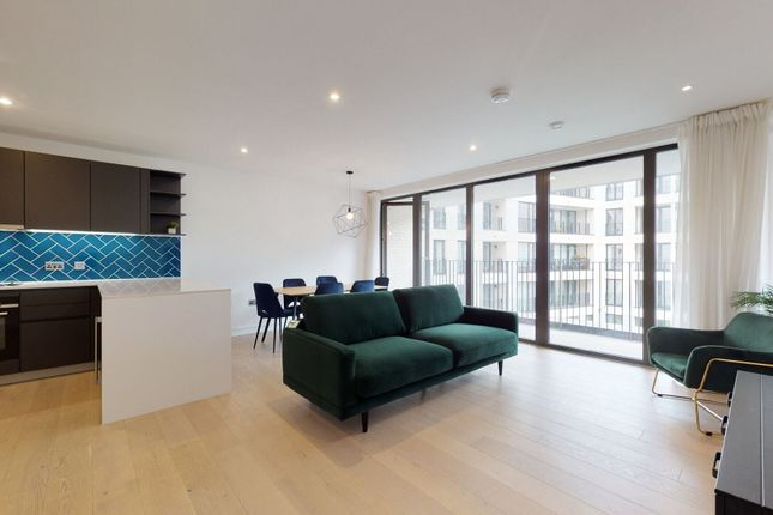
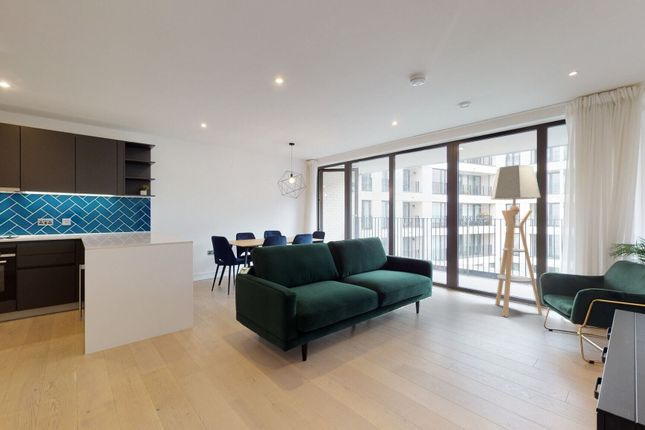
+ floor lamp (513, 239)
